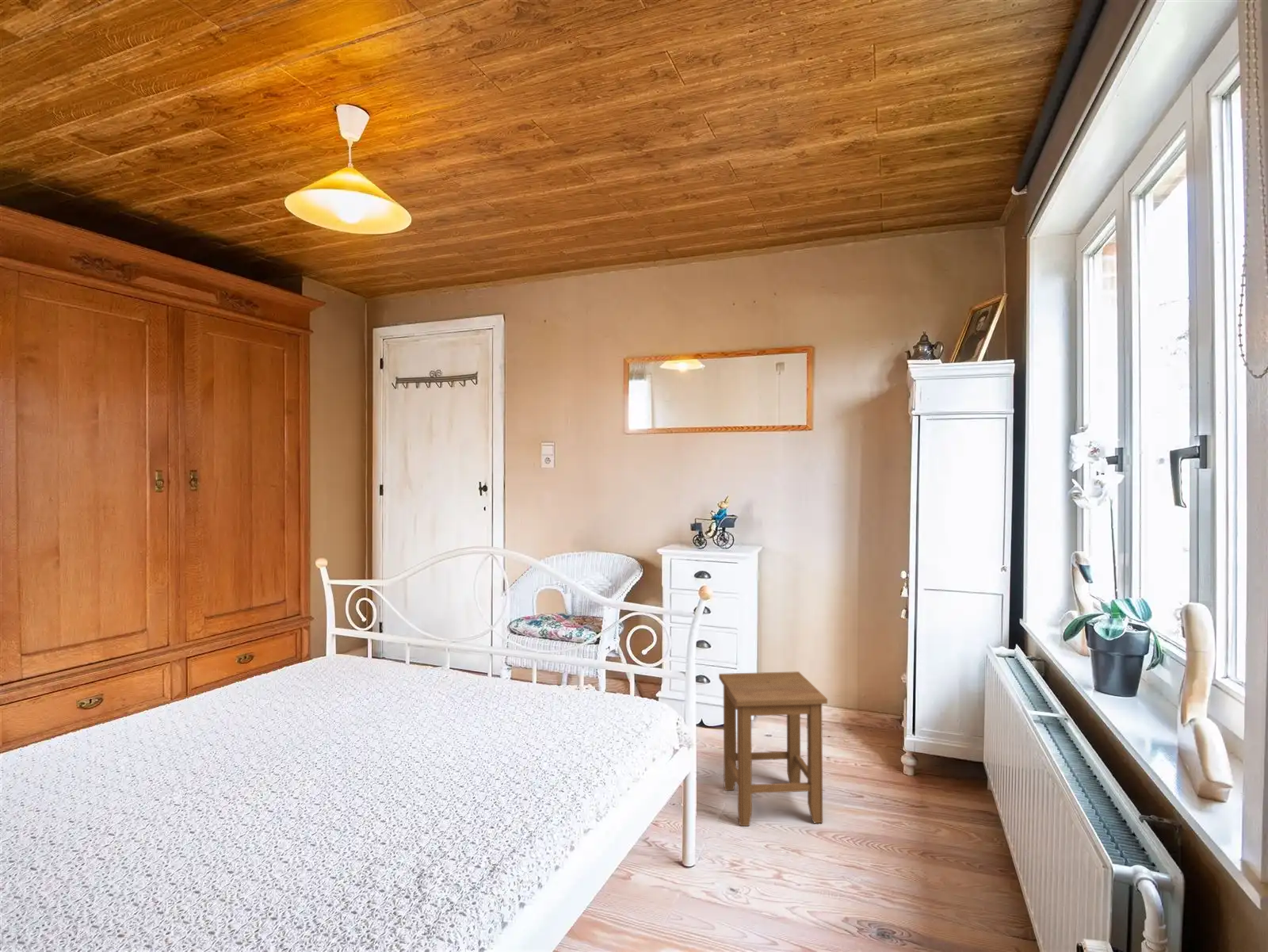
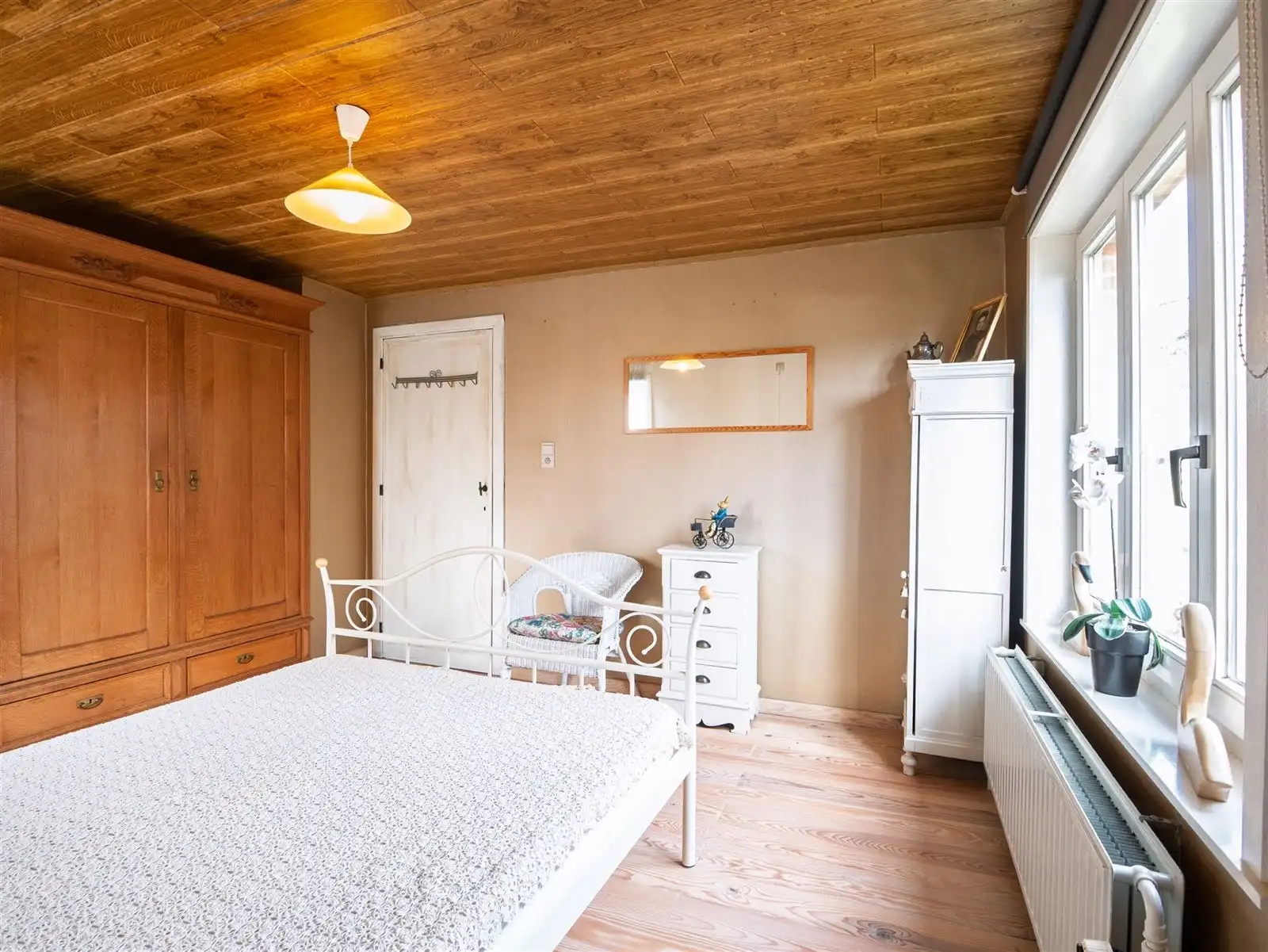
- stool (772, 751)
